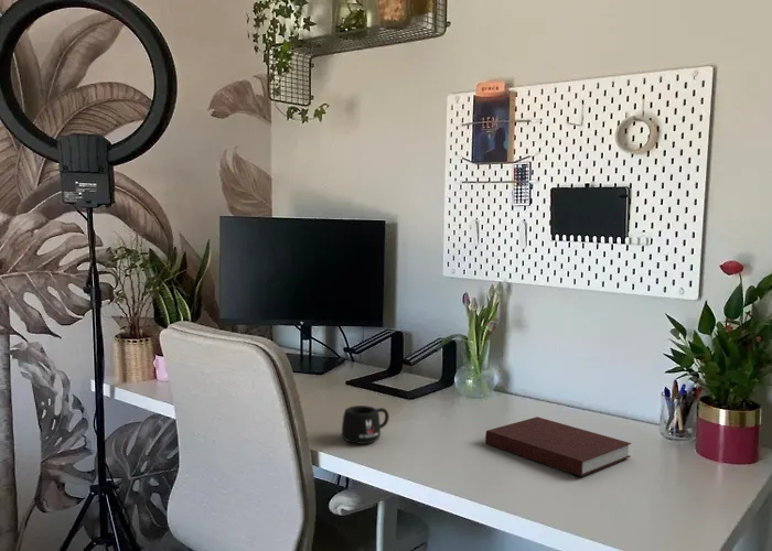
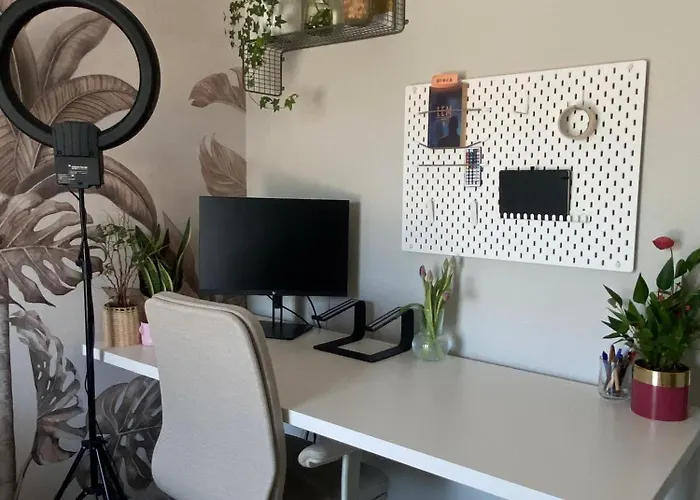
- mug (366, 423)
- notebook (556, 443)
